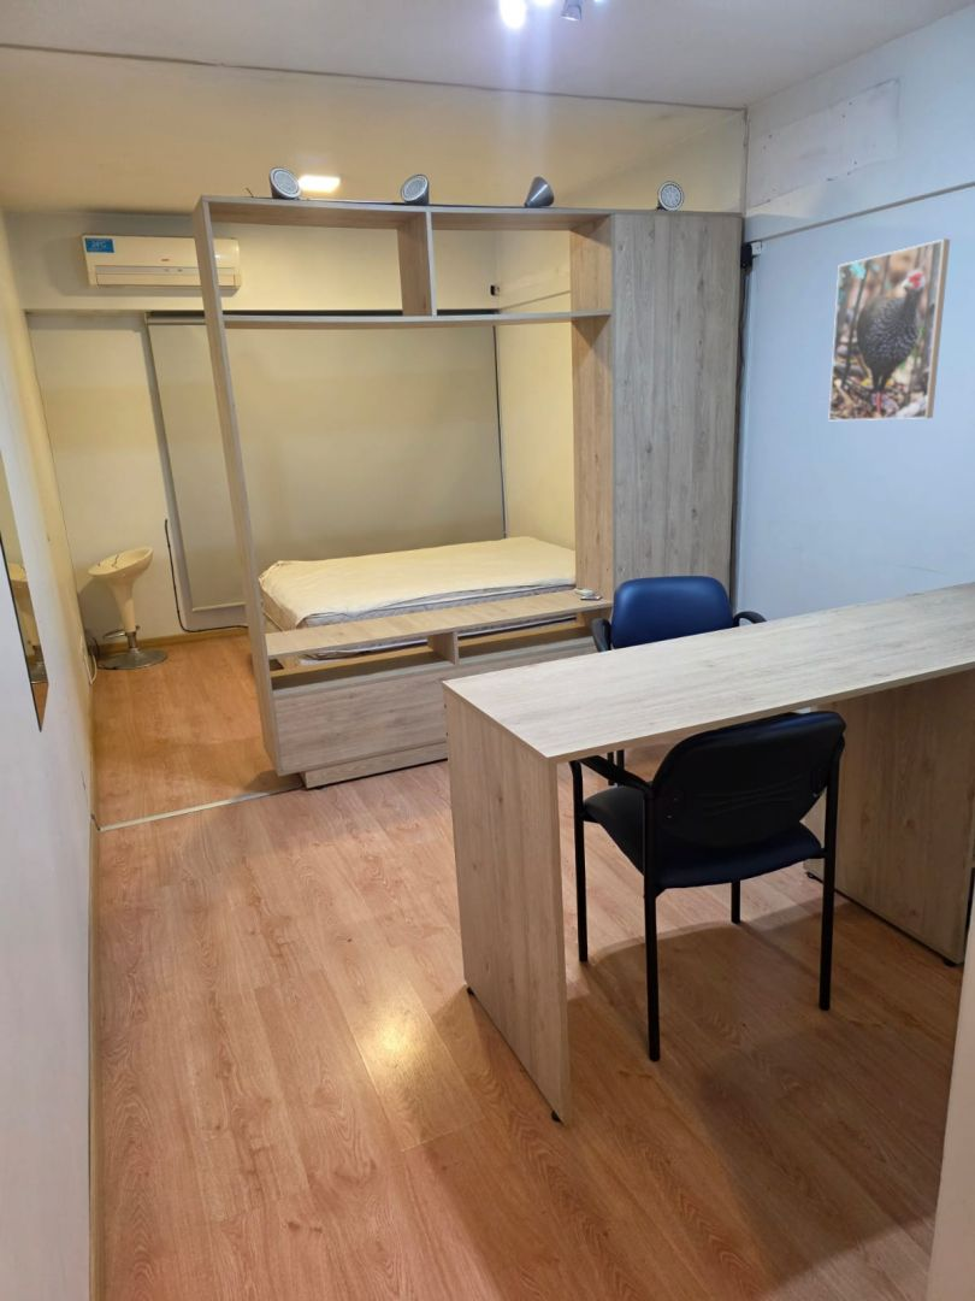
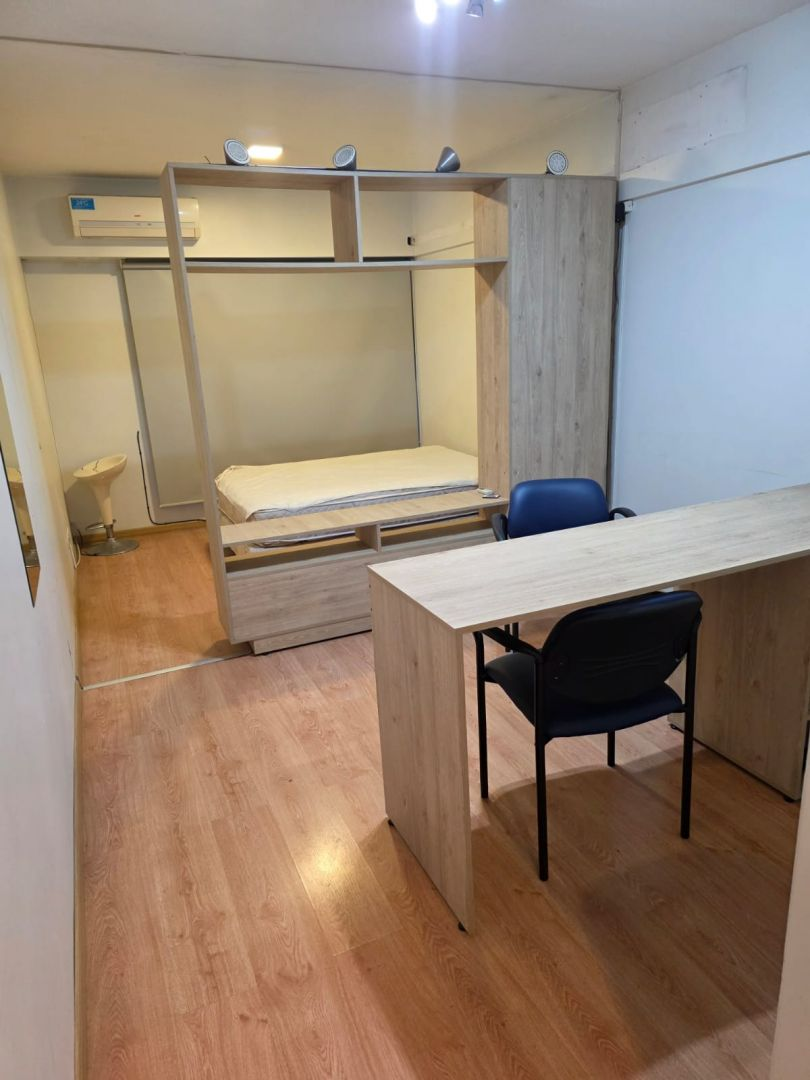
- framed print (884, 339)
